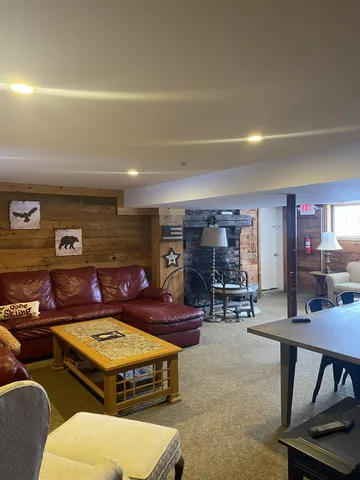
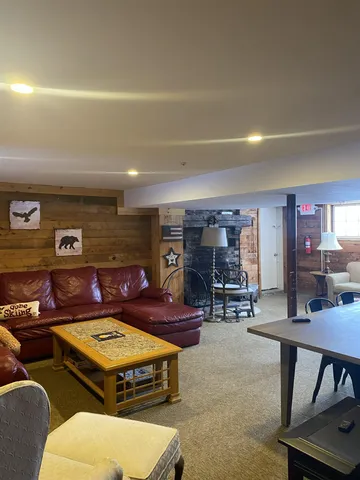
- remote control (327, 428)
